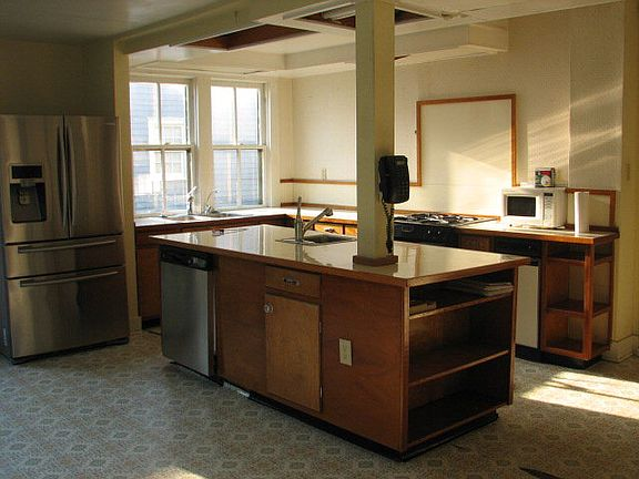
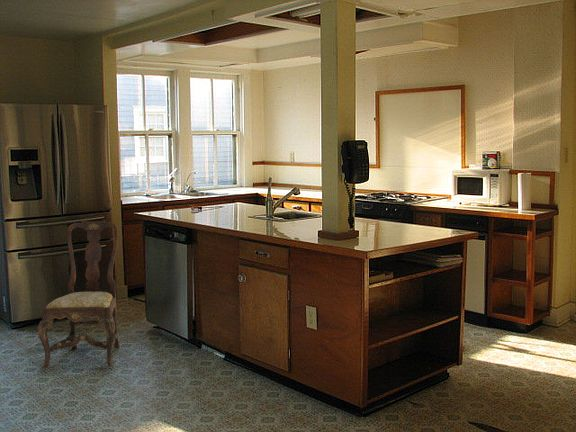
+ dining chair (82, 292)
